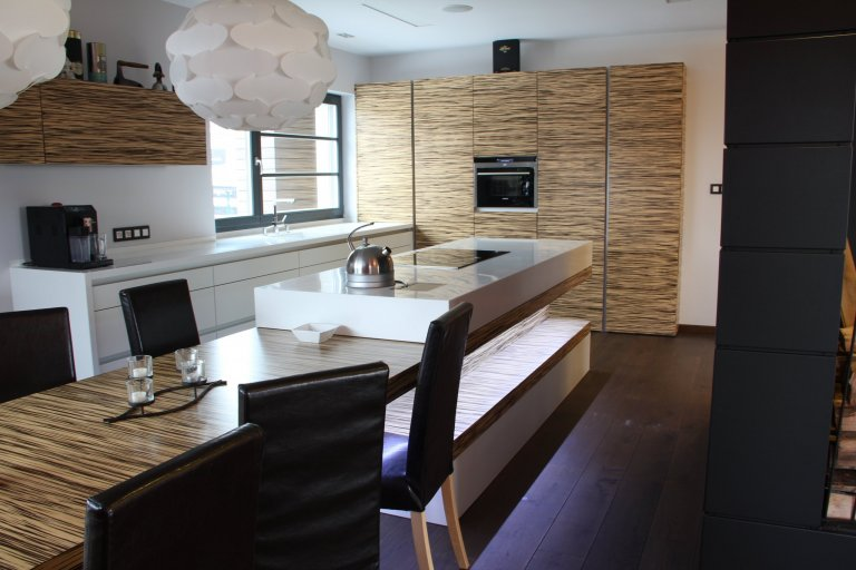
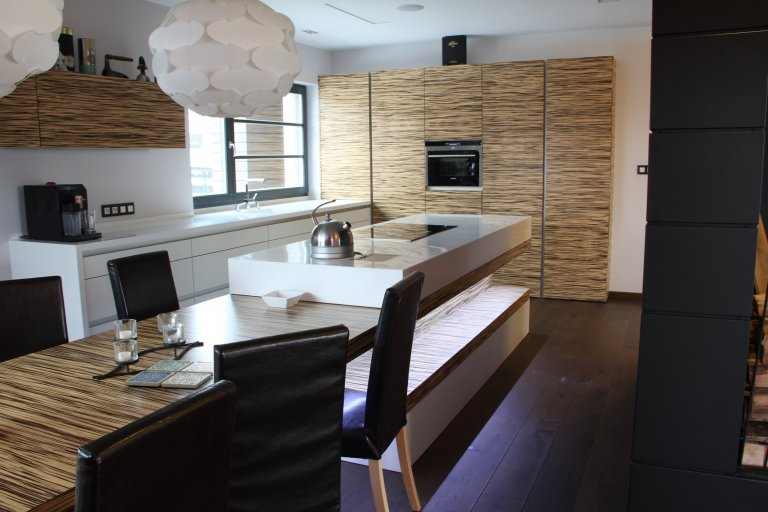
+ drink coaster (178, 373)
